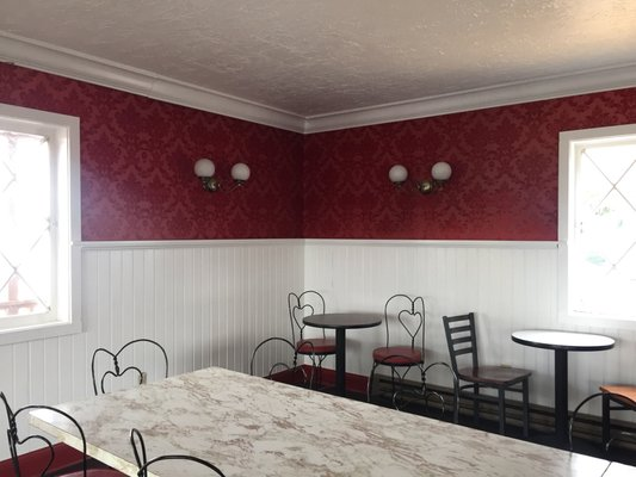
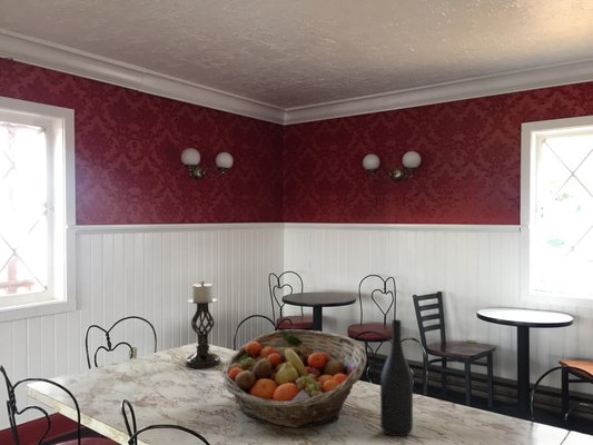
+ fruit basket (293, 374)
+ wine bottle (396, 376)
+ candle holder (202, 322)
